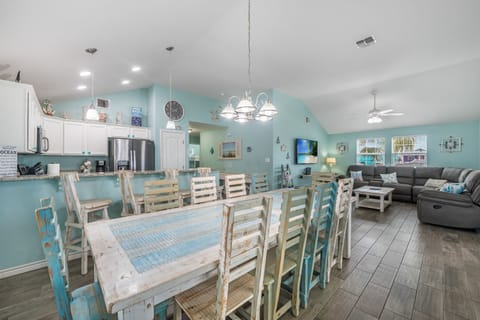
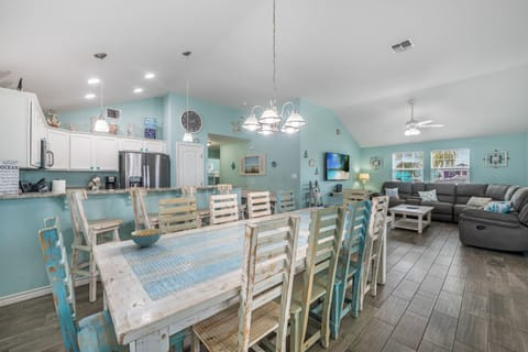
+ cereal bowl (146, 238)
